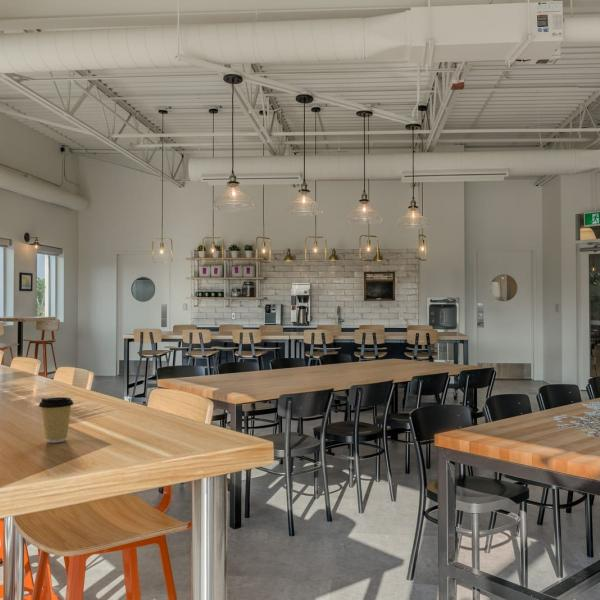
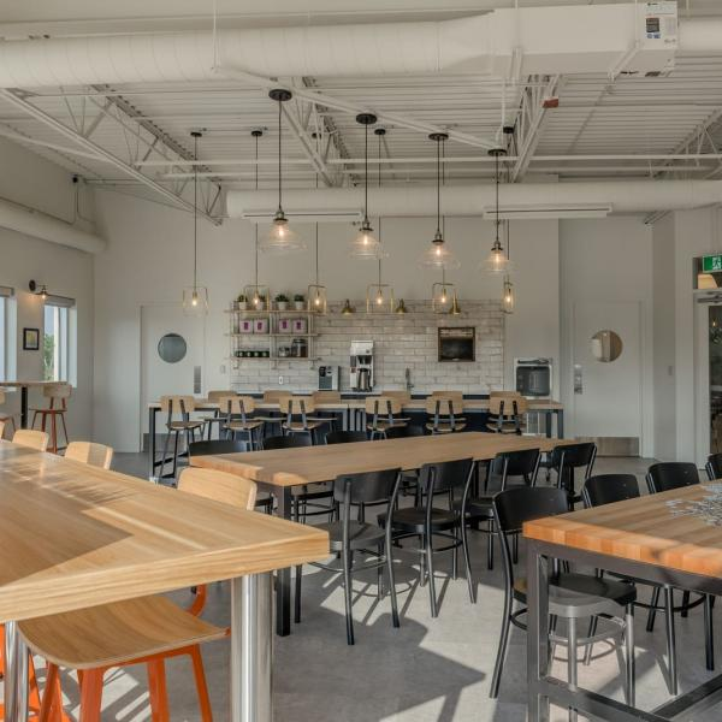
- coffee cup (56, 419)
